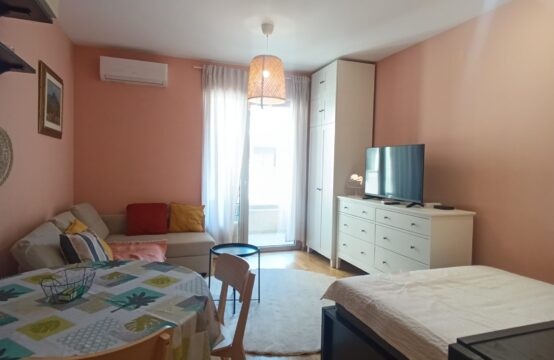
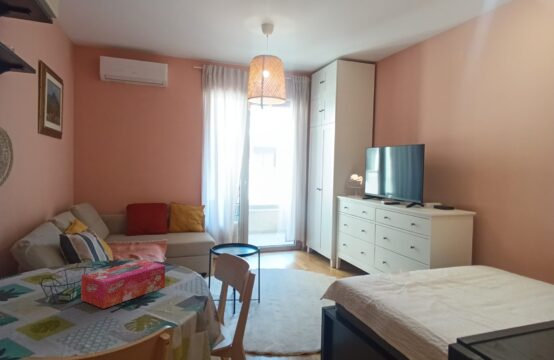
+ tissue box (125, 281)
